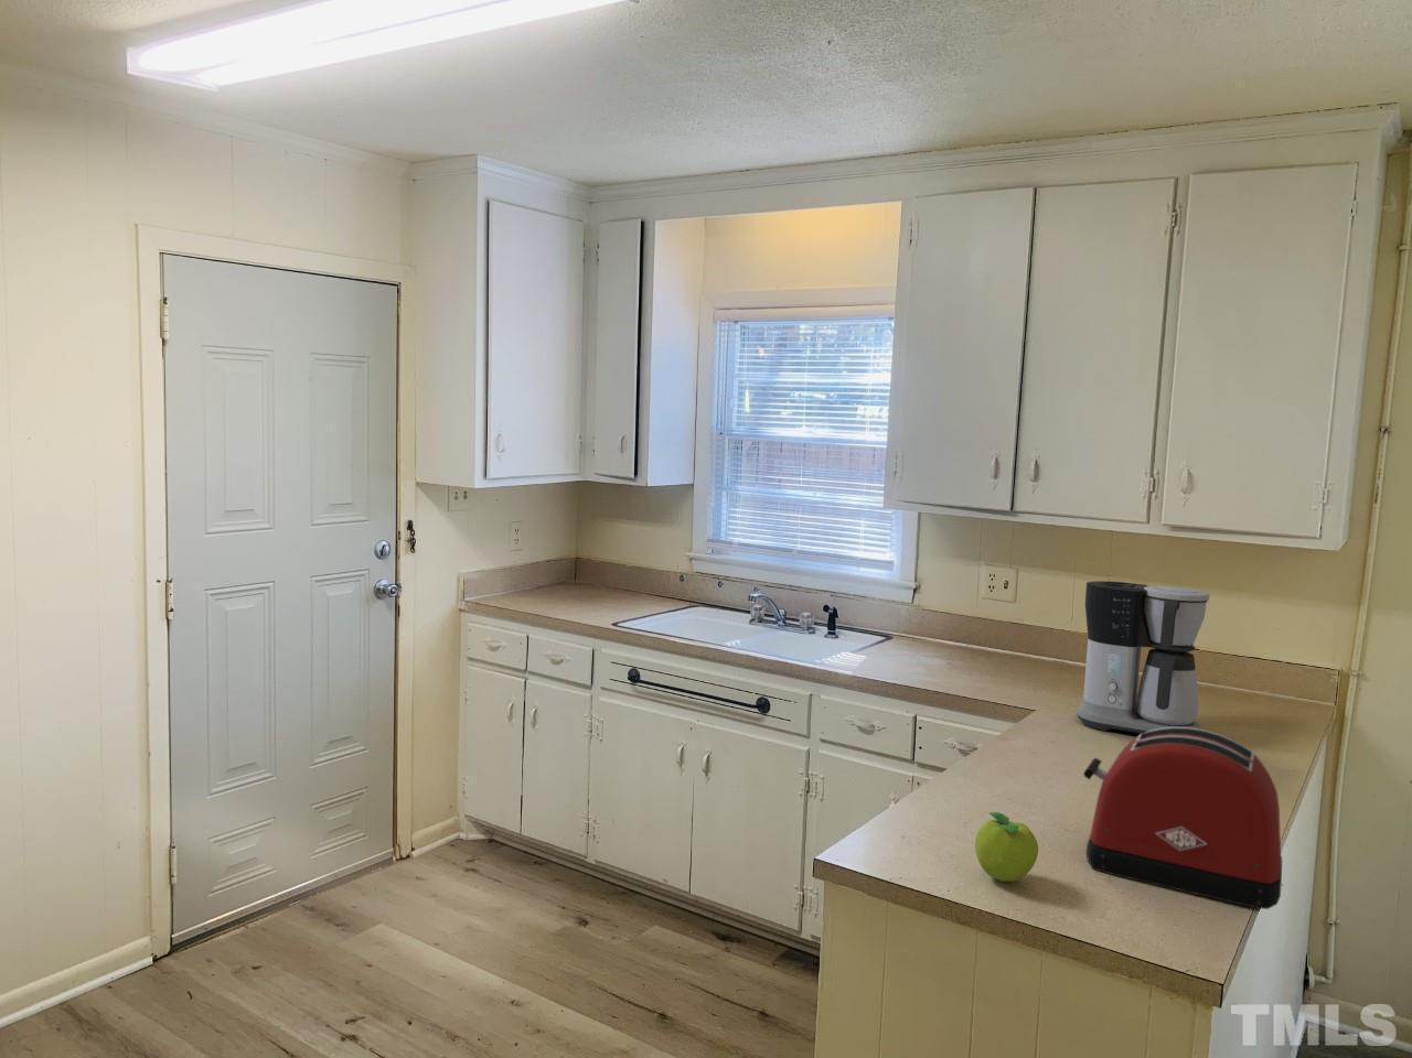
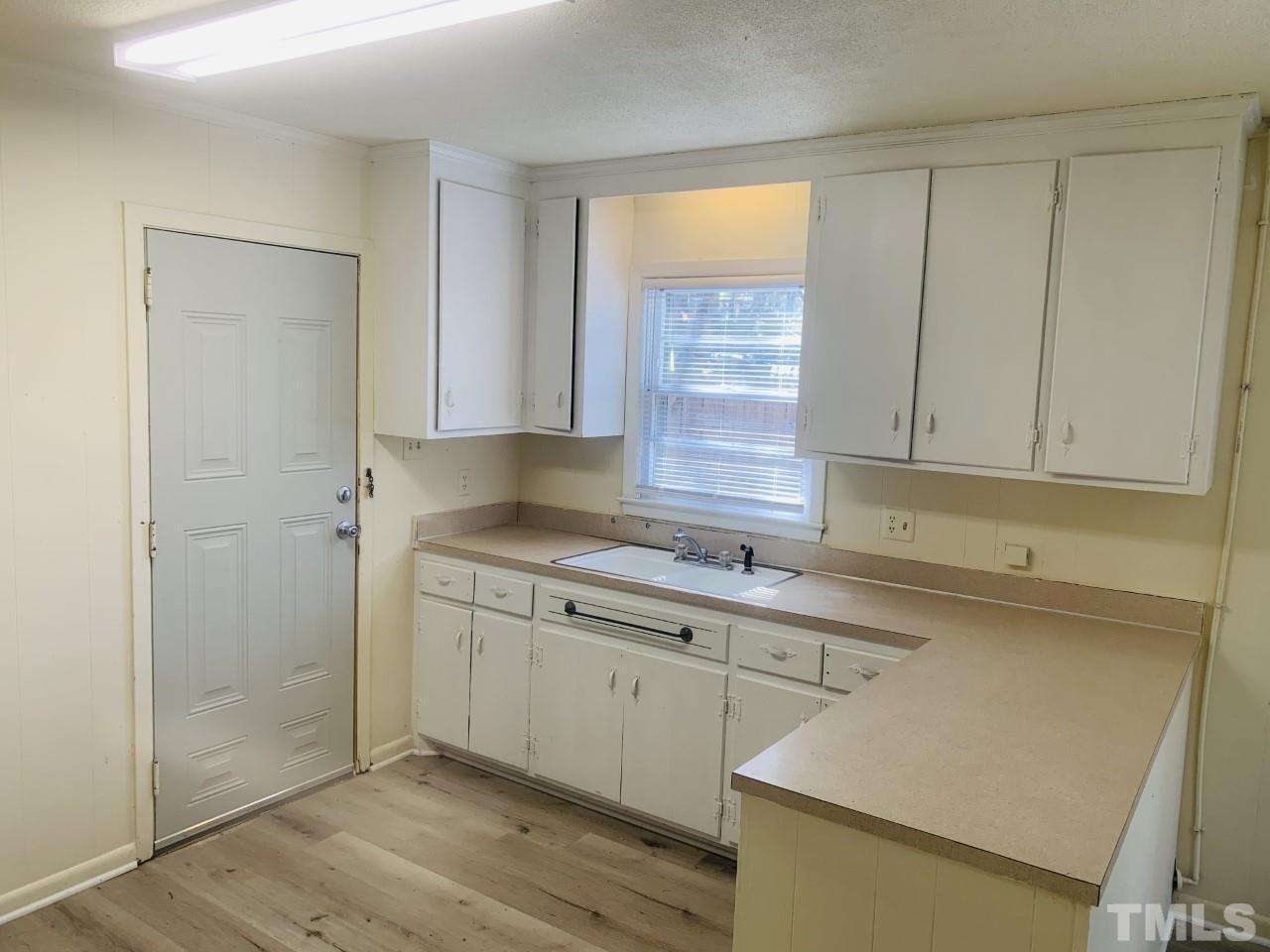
- fruit (1006, 848)
- toaster (1182, 801)
- coffee maker (1140, 658)
